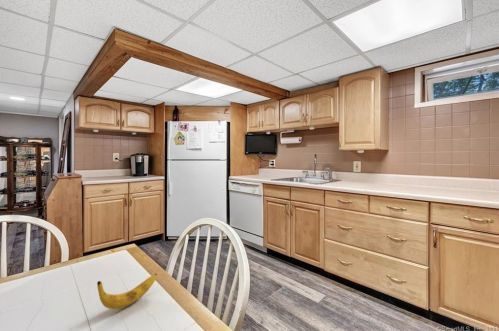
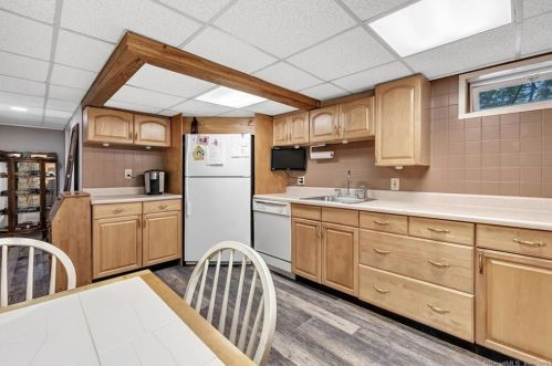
- banana (132, 289)
